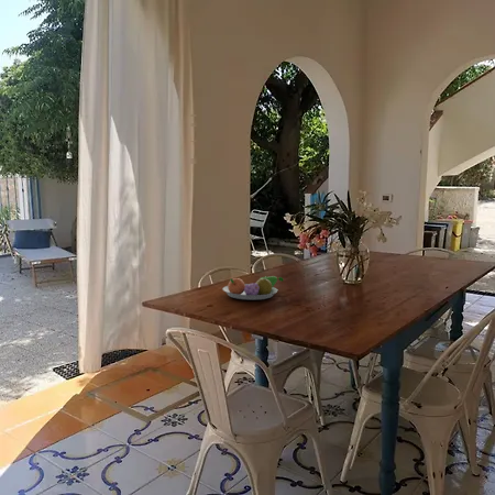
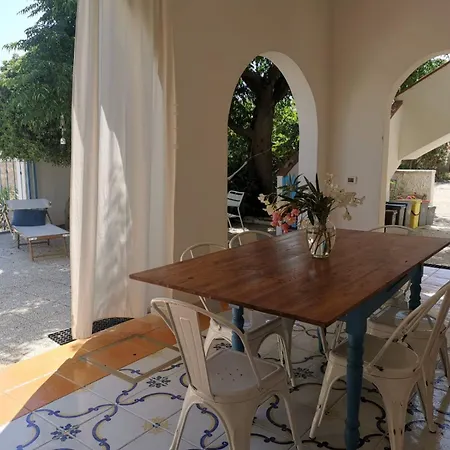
- fruit bowl (252, 284)
